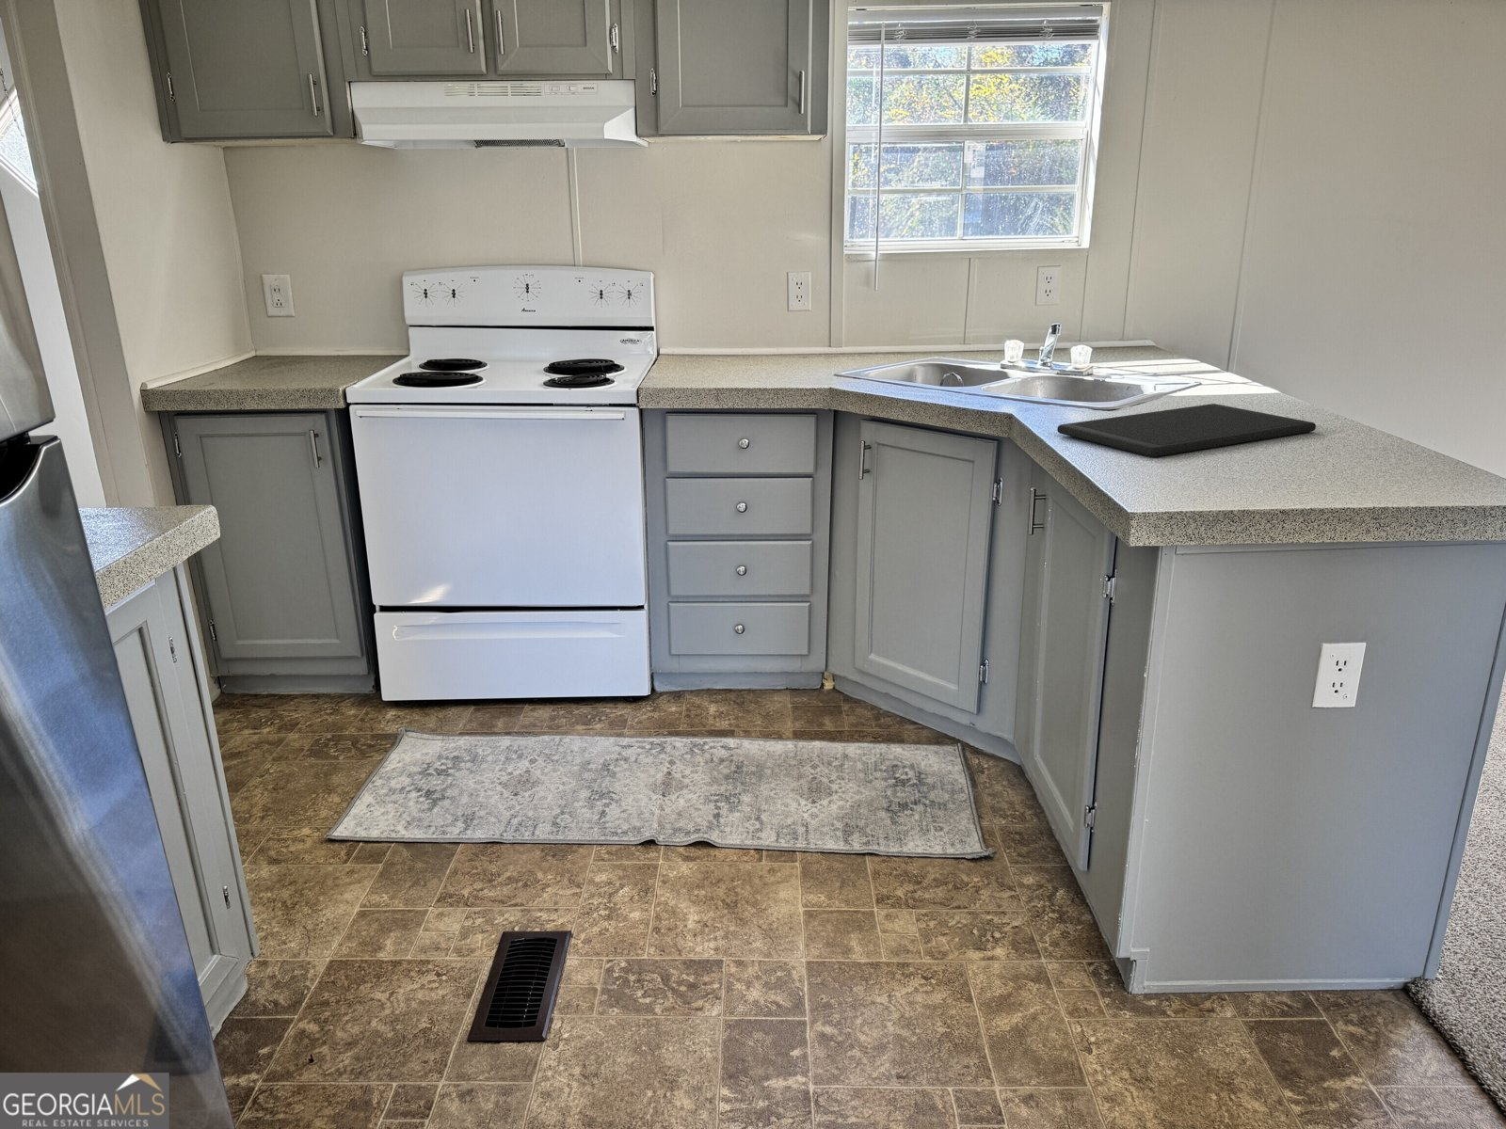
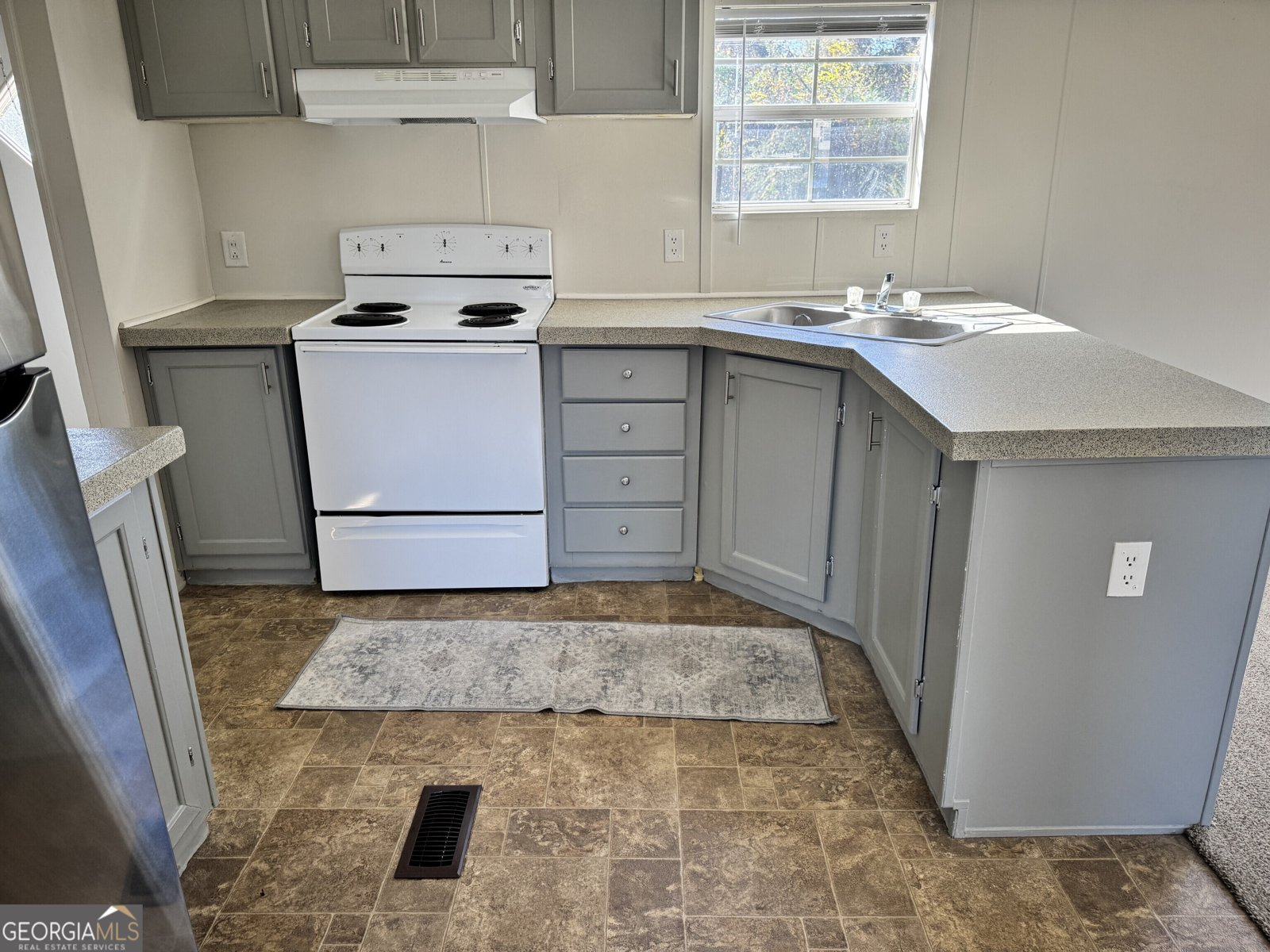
- cutting board (1185, 428)
